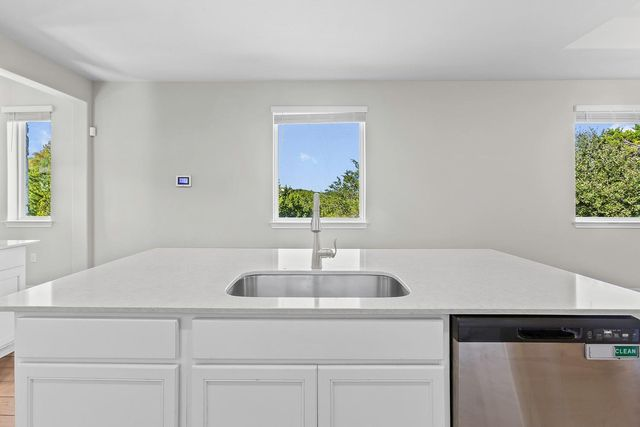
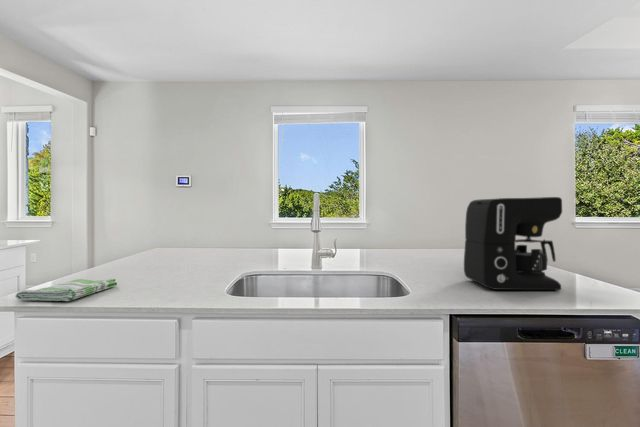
+ coffee maker (514, 241)
+ dish towel (70, 287)
